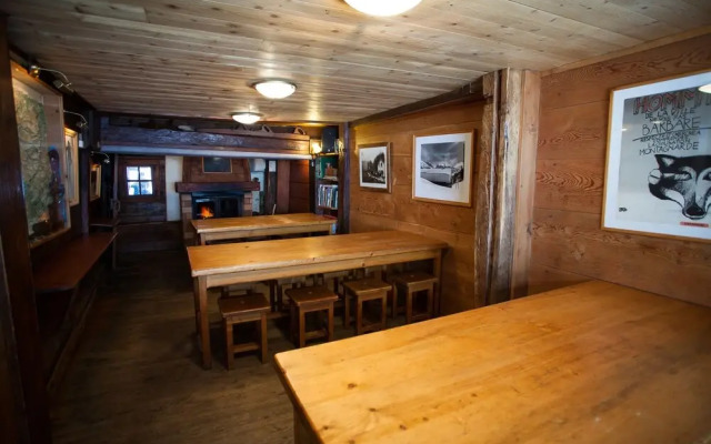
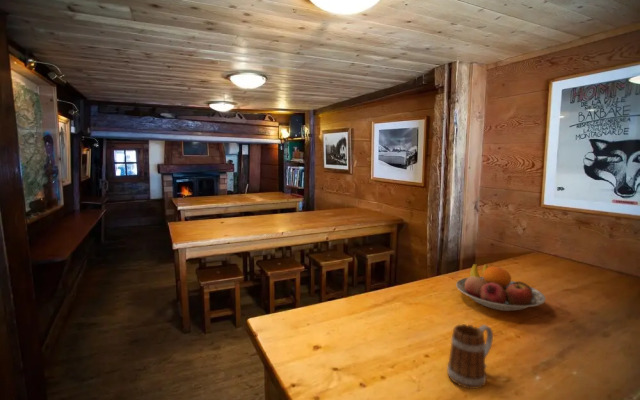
+ fruit bowl (498, 286)
+ mug (472, 352)
